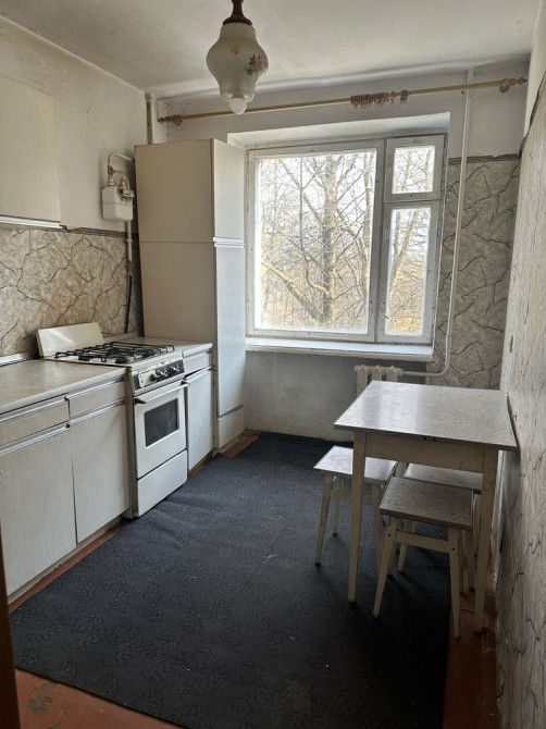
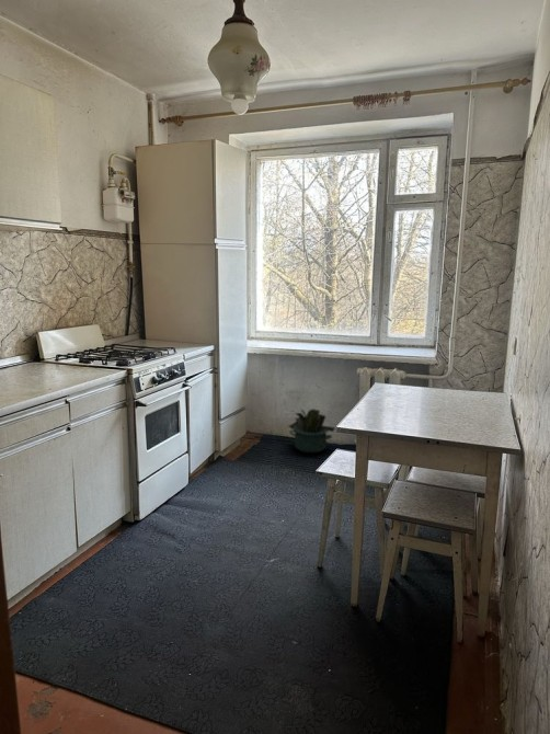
+ decorative plant (311, 429)
